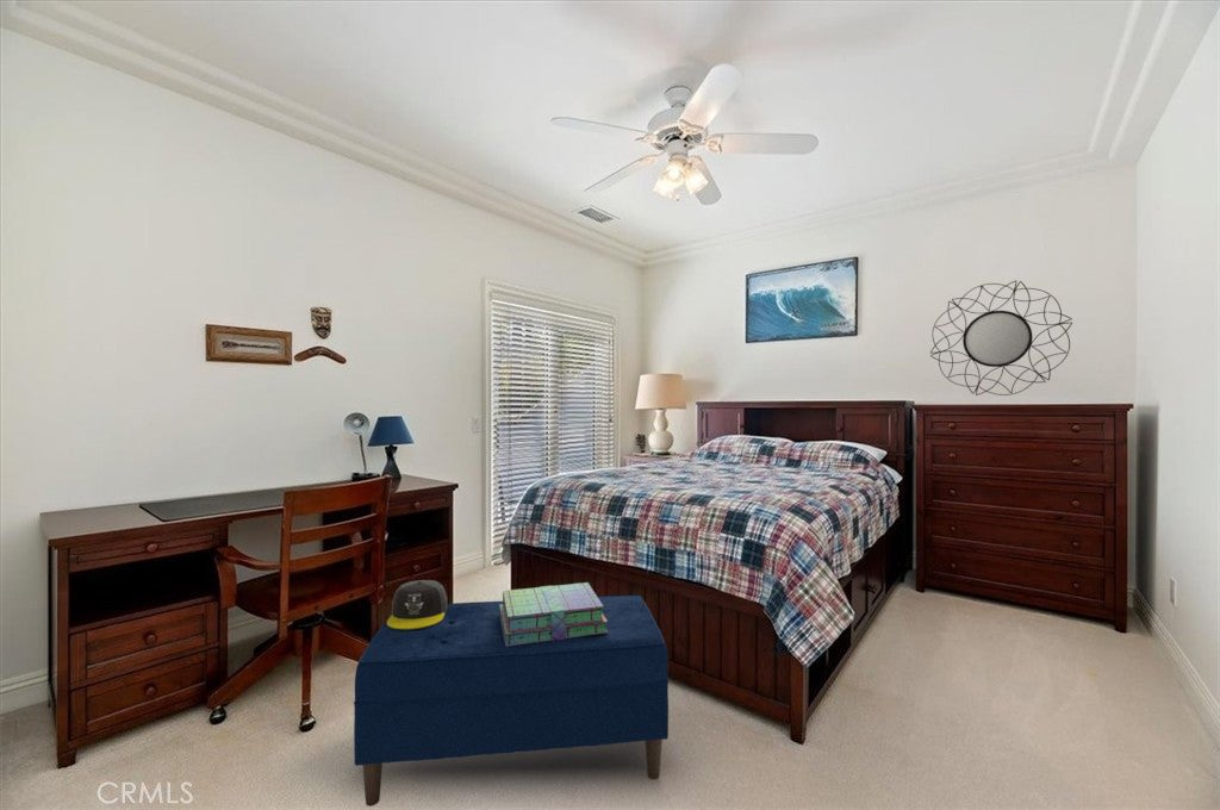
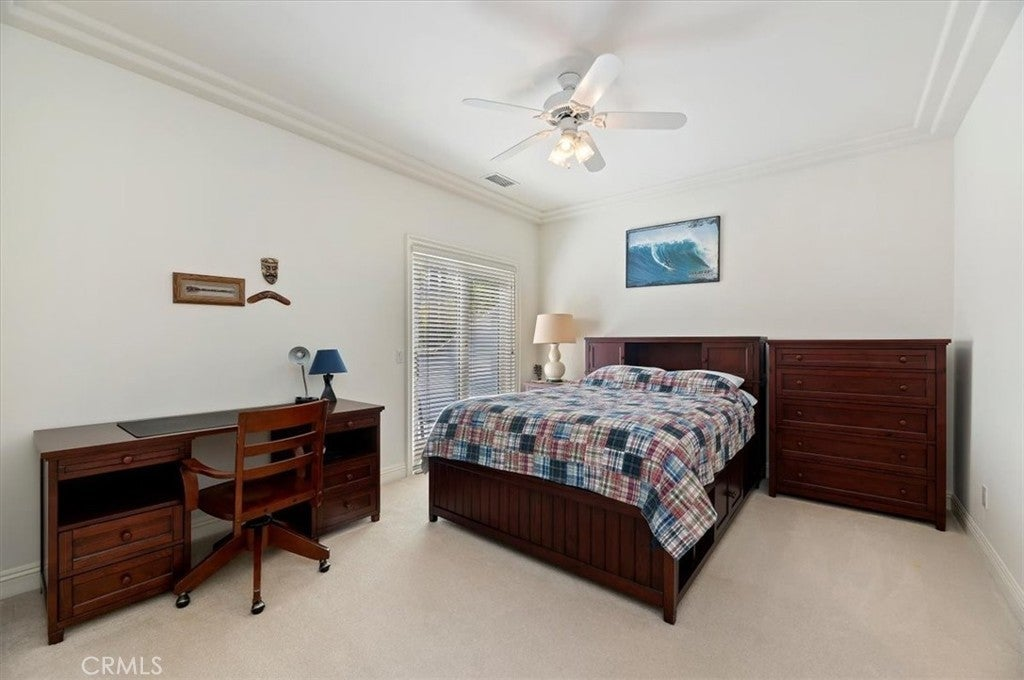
- stack of books (550, 610)
- baseball cap (417, 599)
- home mirror (996, 338)
- bench (519, 686)
